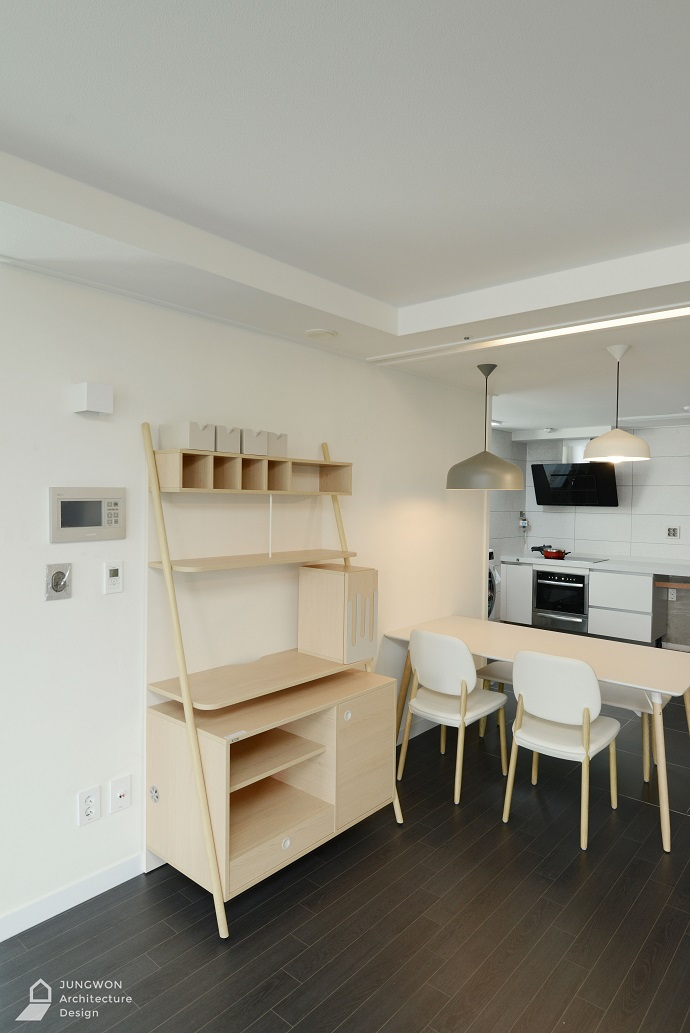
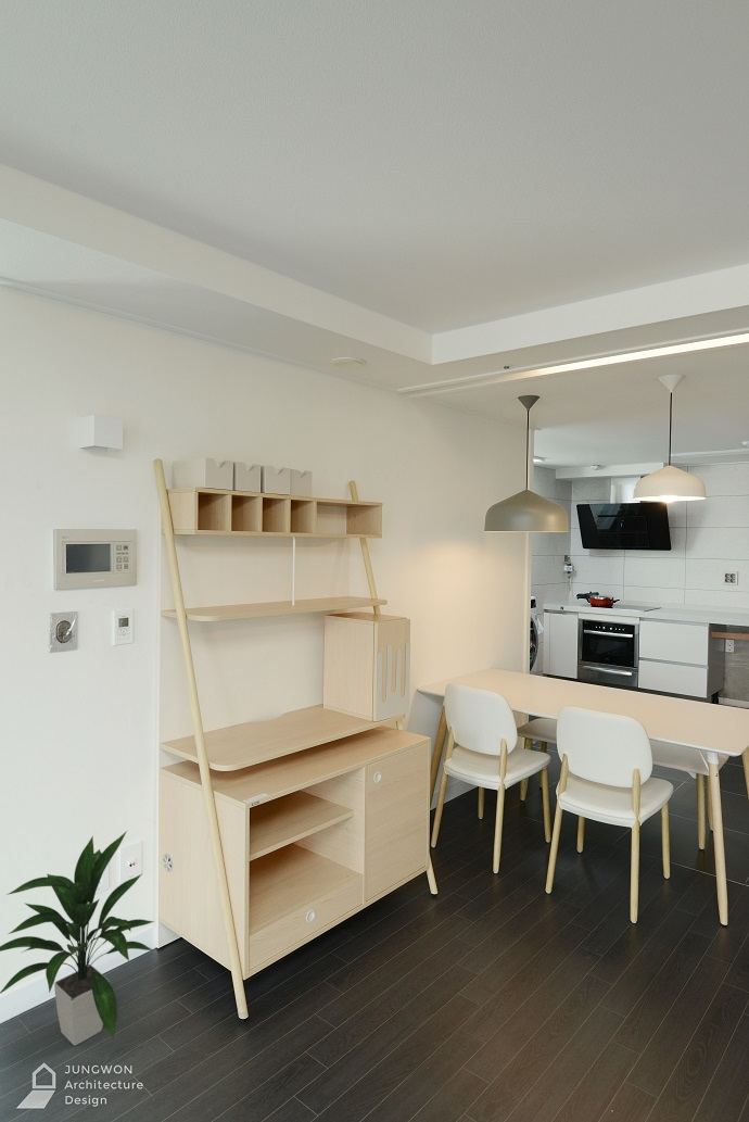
+ indoor plant (80, 942)
